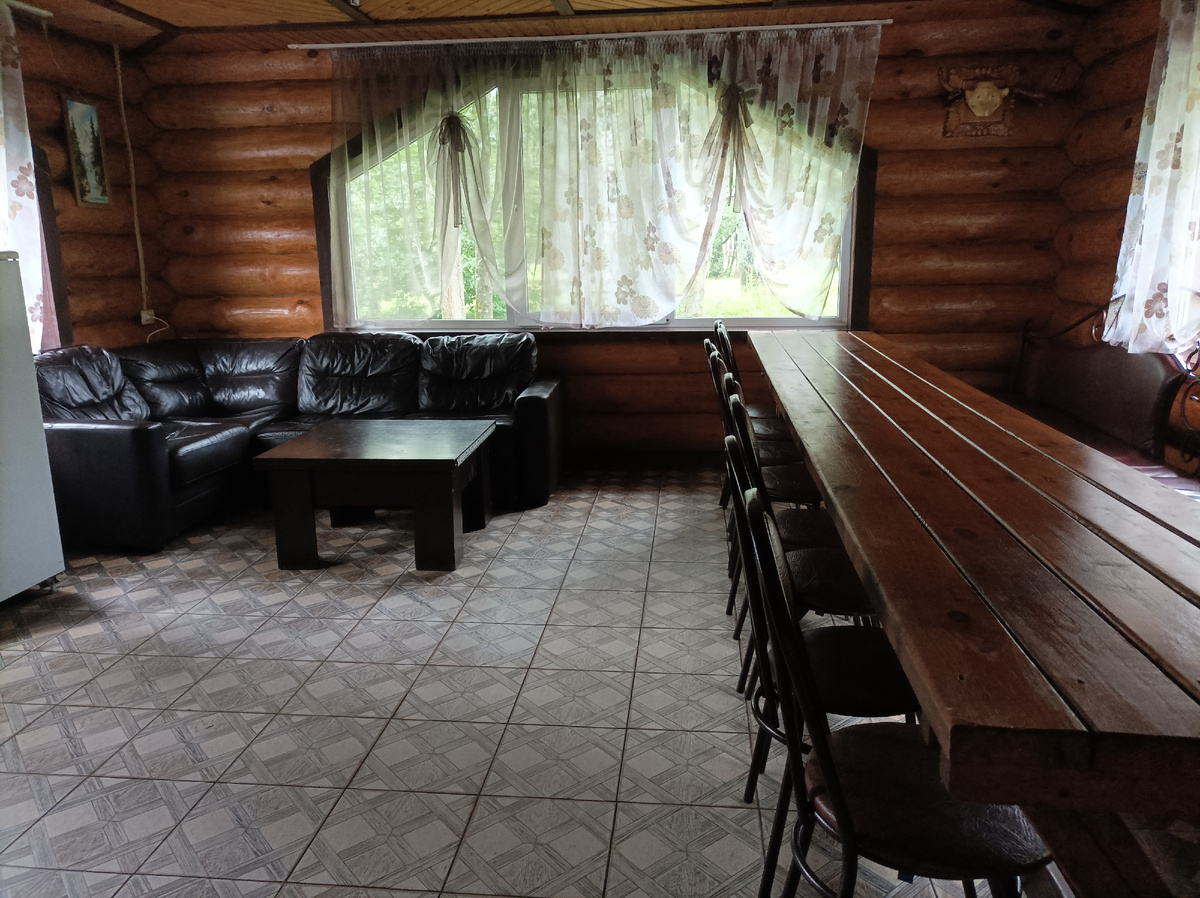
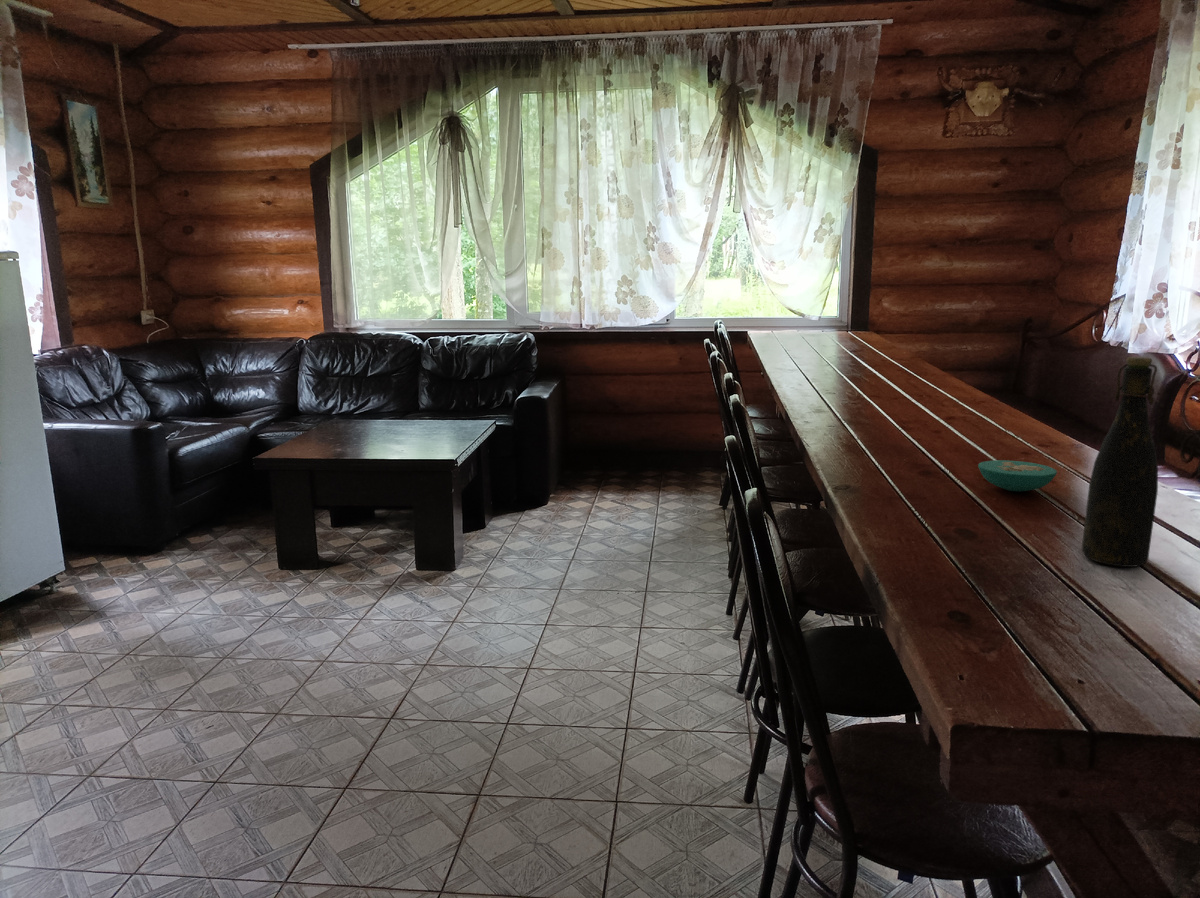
+ bottle (1126, 461)
+ bowl (1015, 477)
